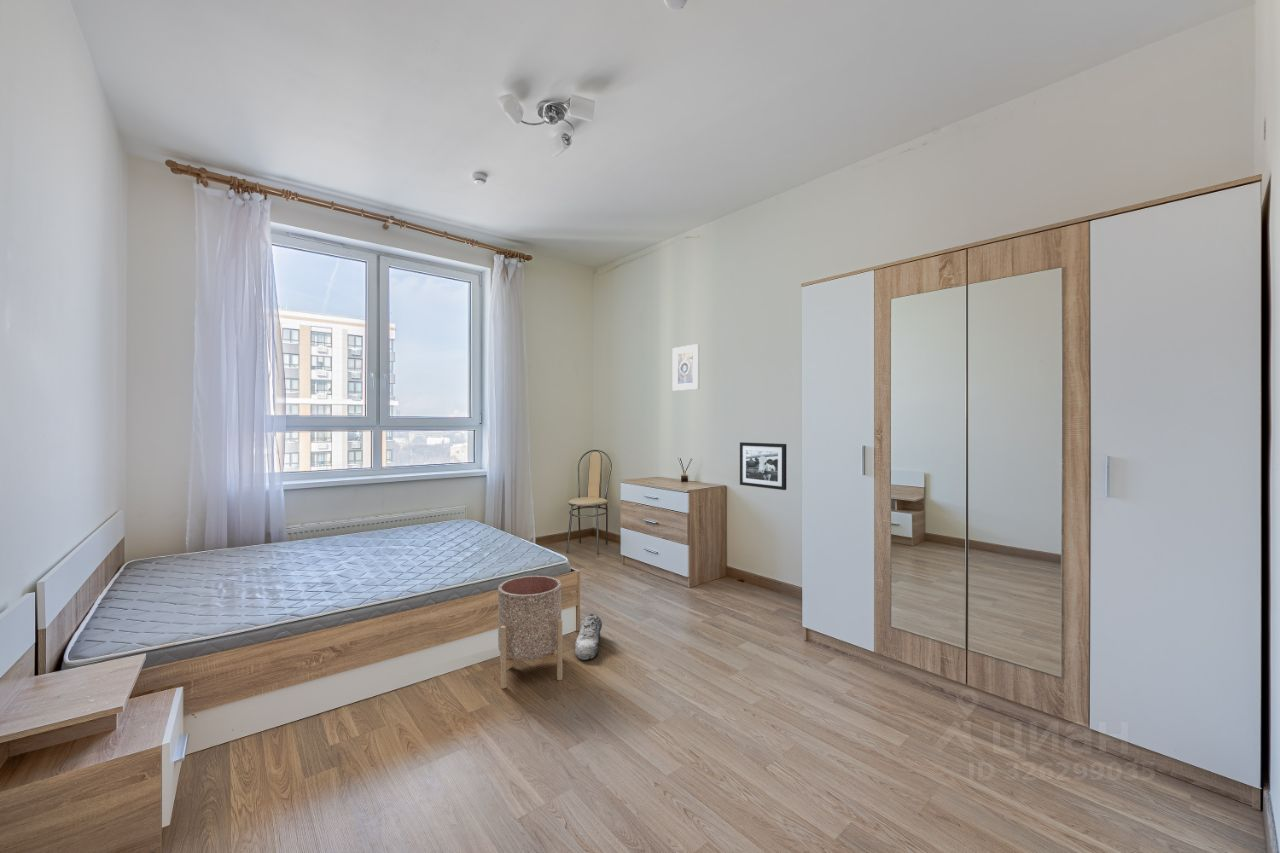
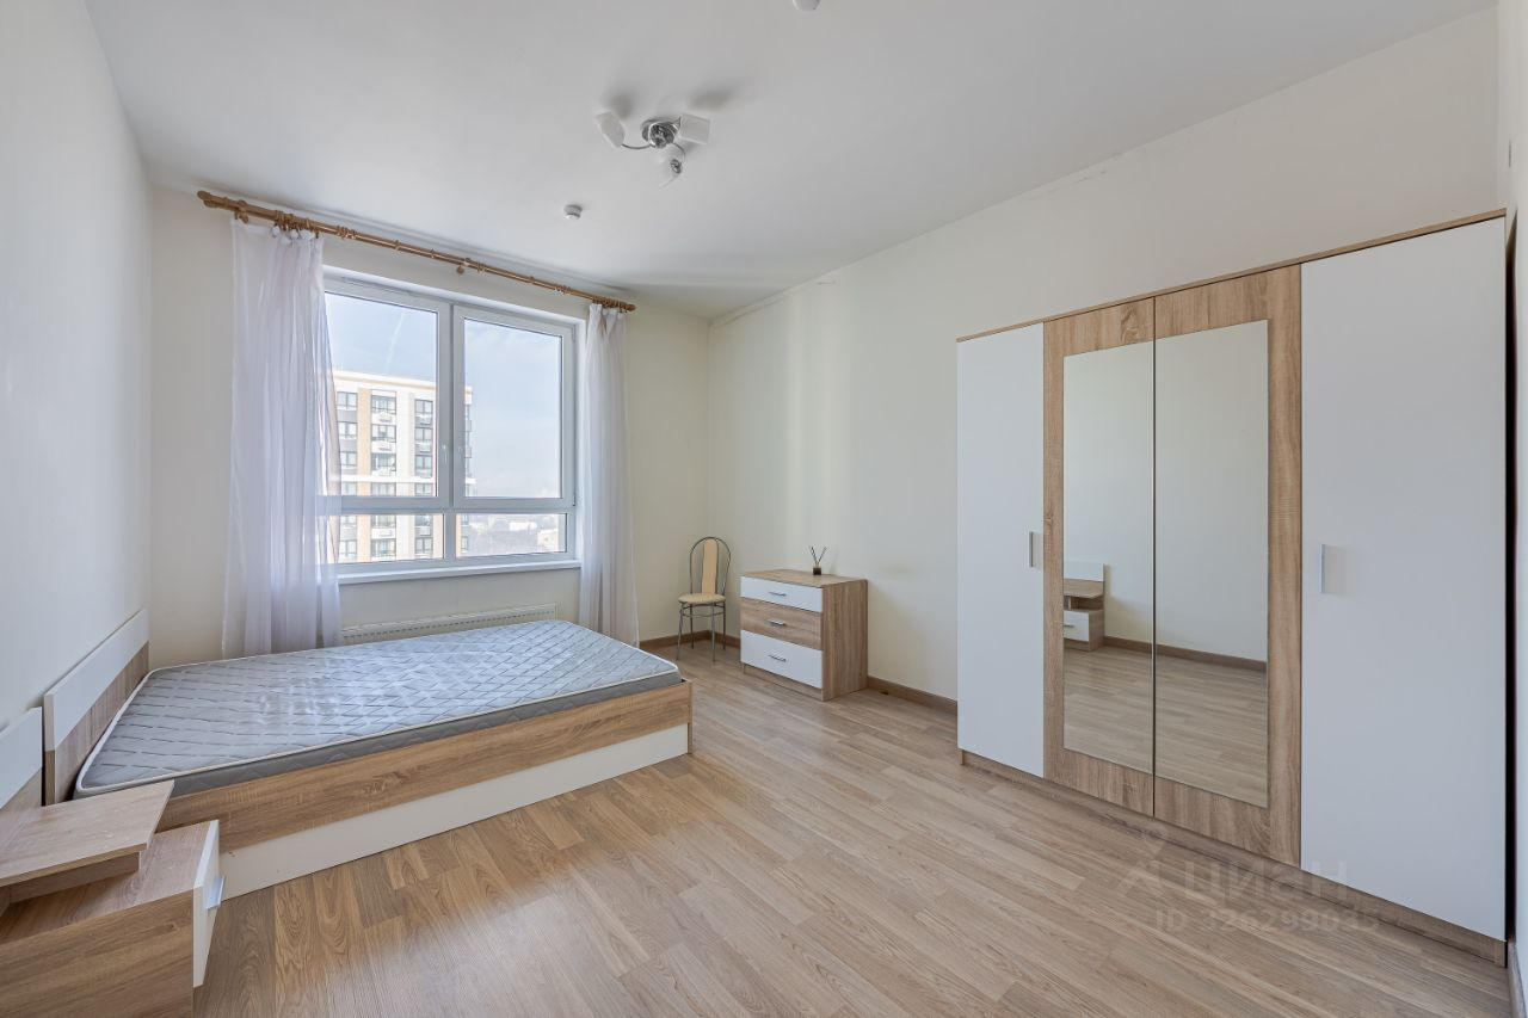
- picture frame (762, 465)
- shoe (589, 632)
- planter (530, 627)
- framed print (685, 368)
